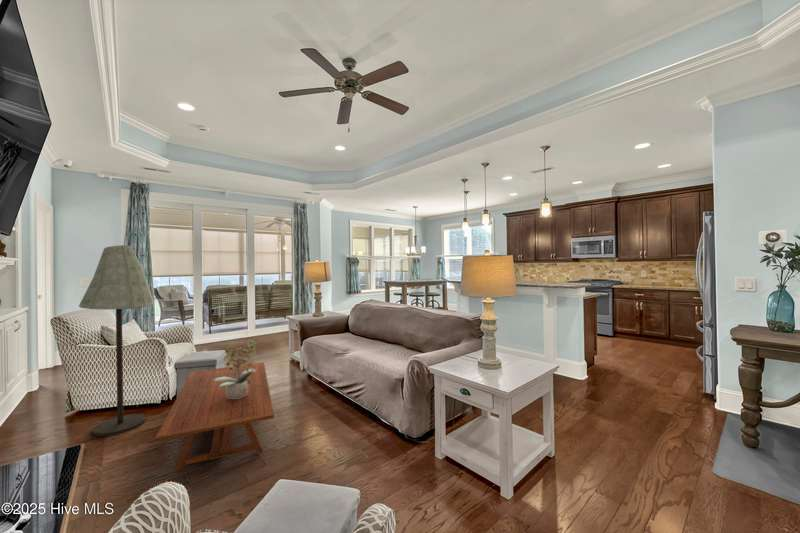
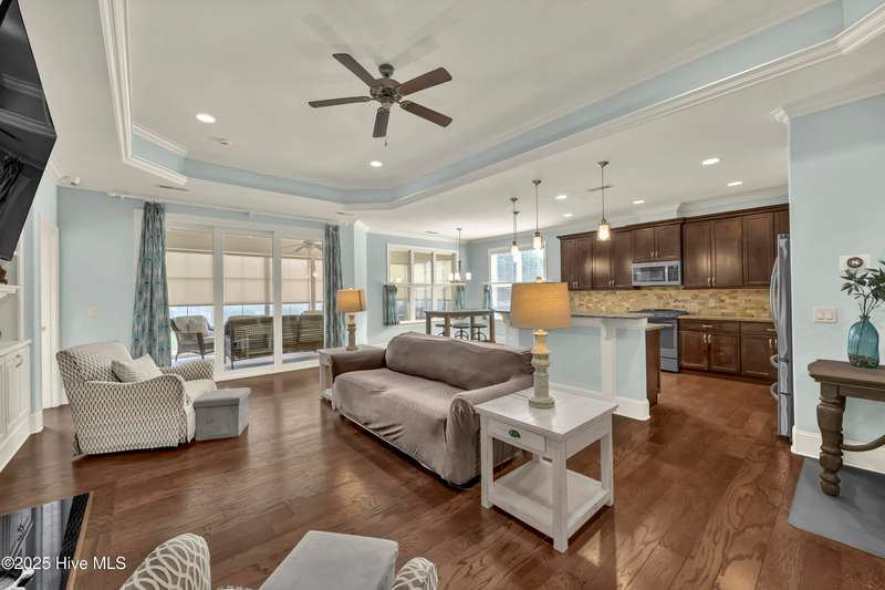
- floor lamp (119, 335)
- potted plant (241, 367)
- coffee table (225, 407)
